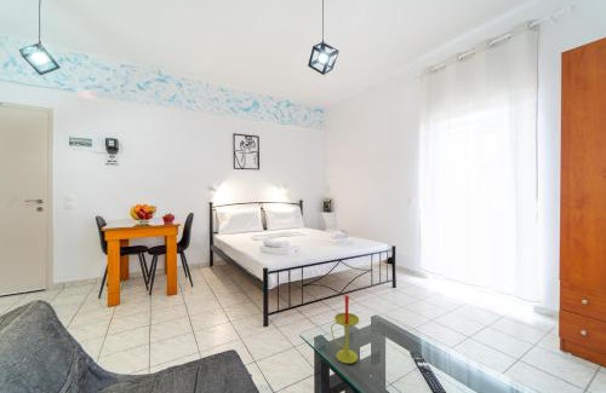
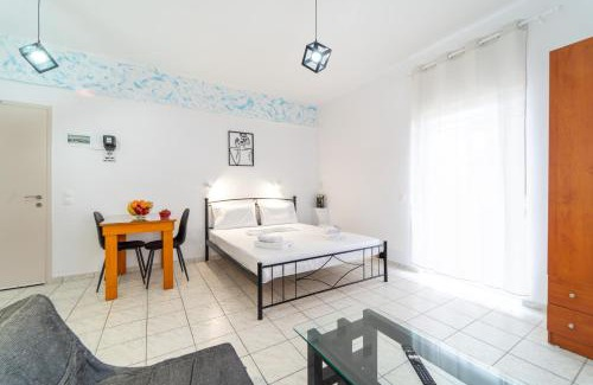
- candle (345, 324)
